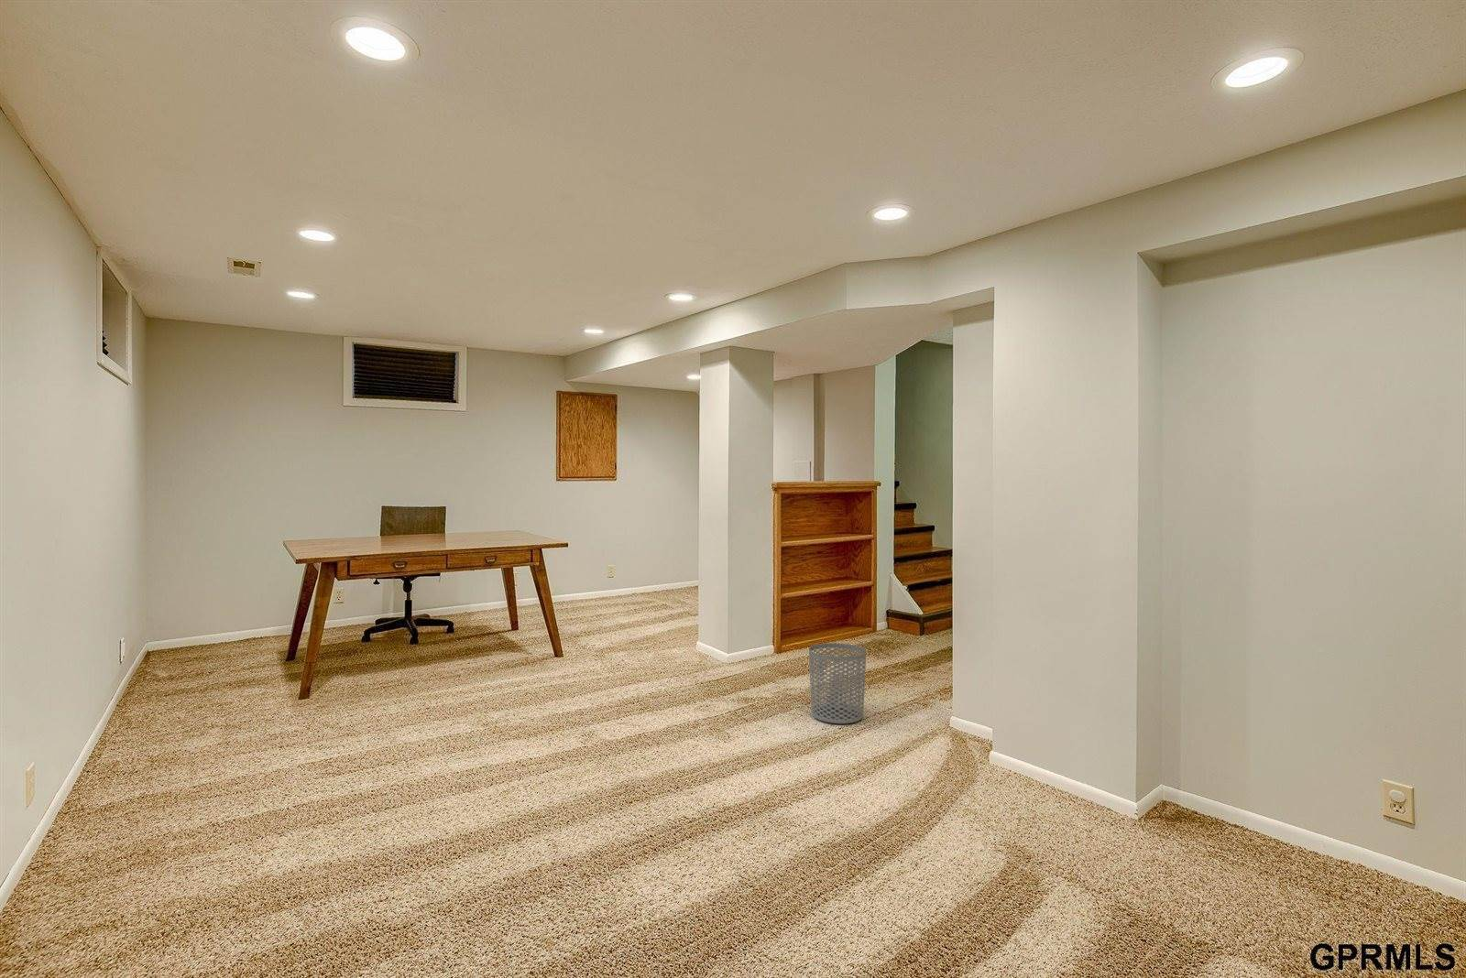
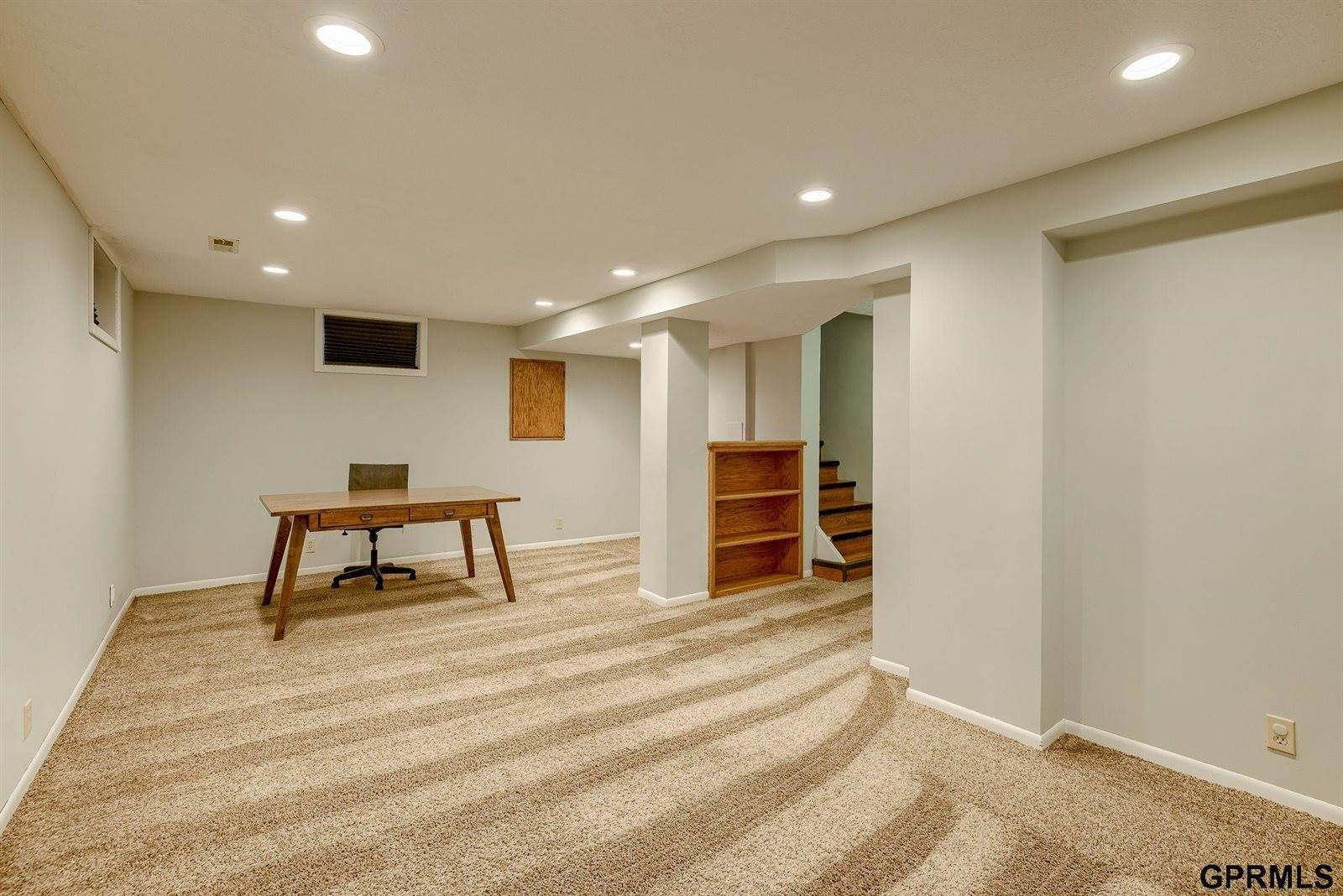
- waste bin (836, 681)
